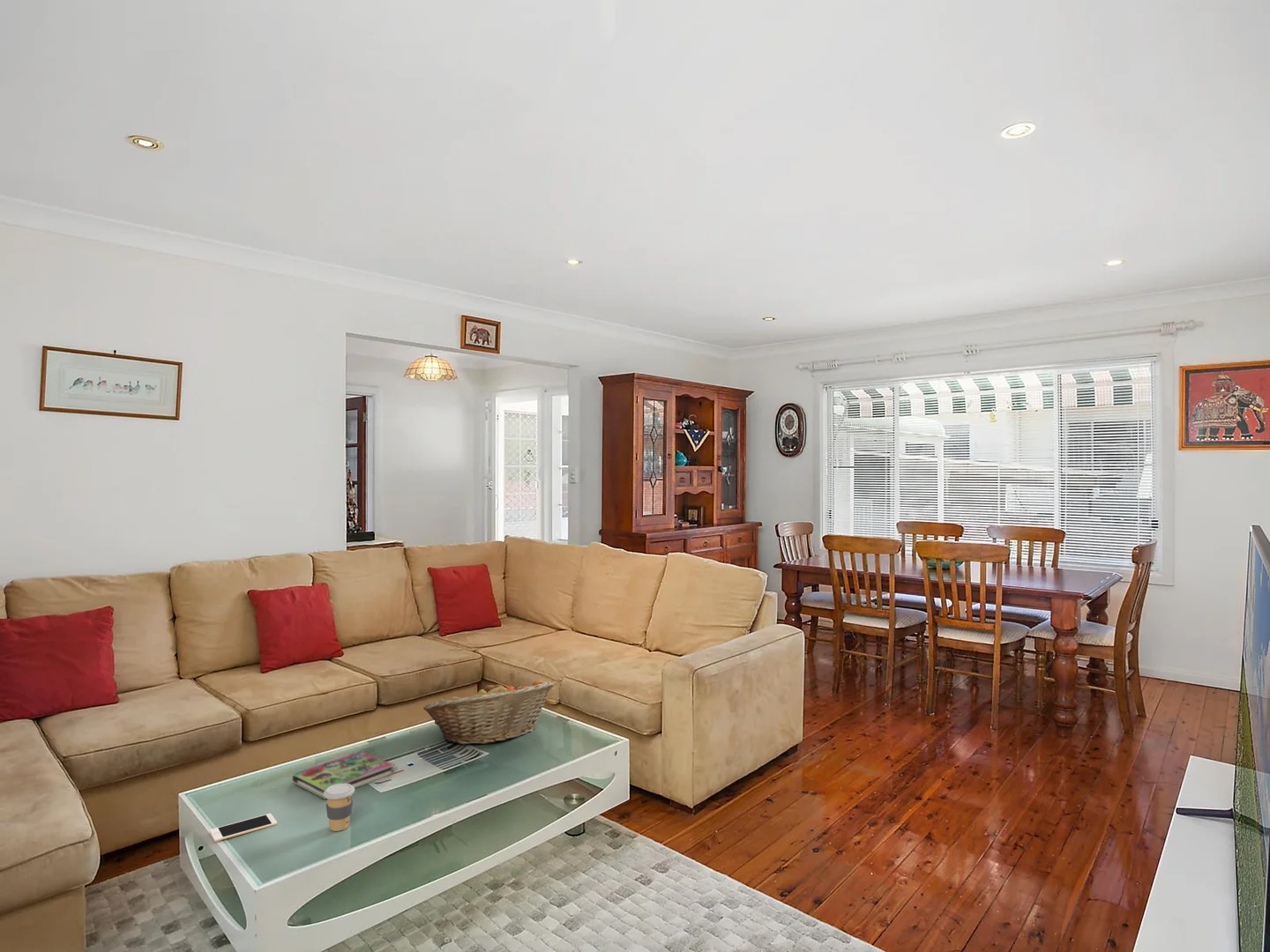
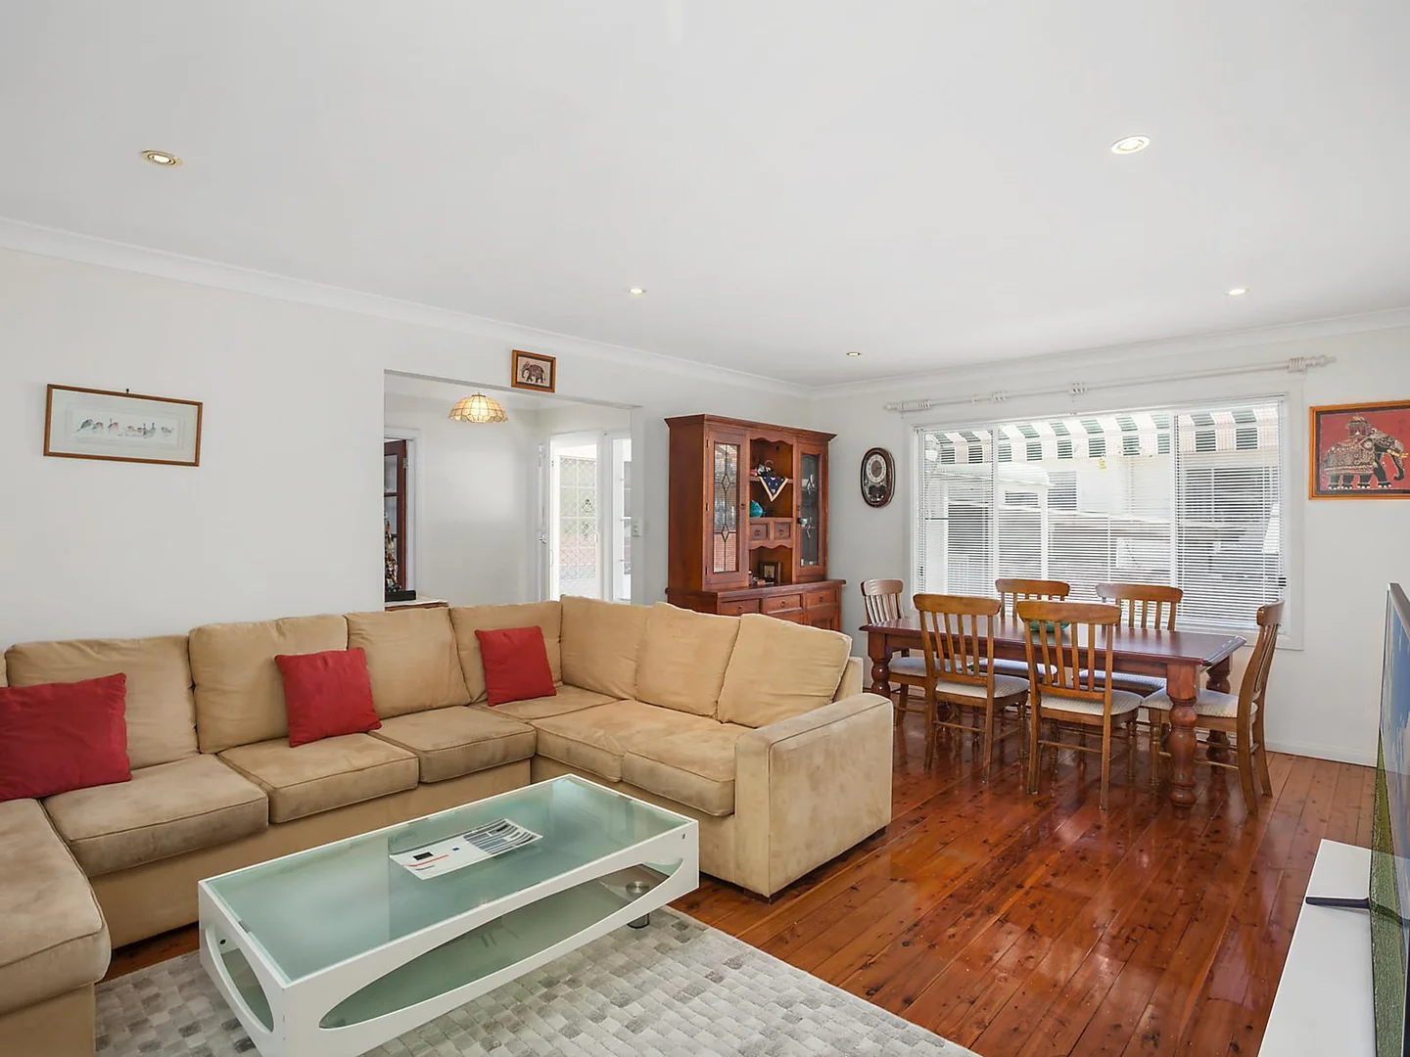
- fruit basket (490, 705)
- coffee cup (339, 807)
- book (344, 773)
- cell phone (243, 827)
